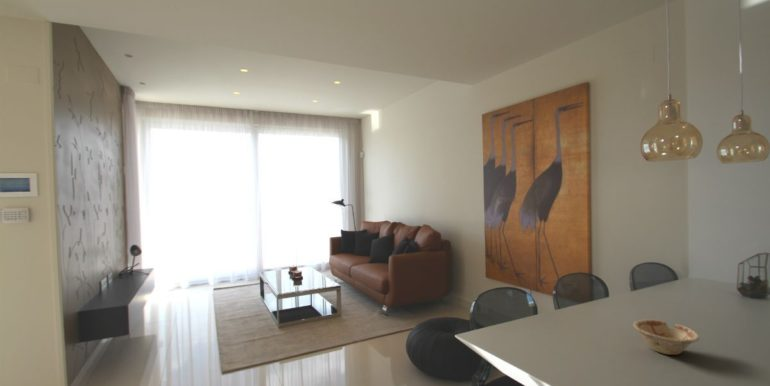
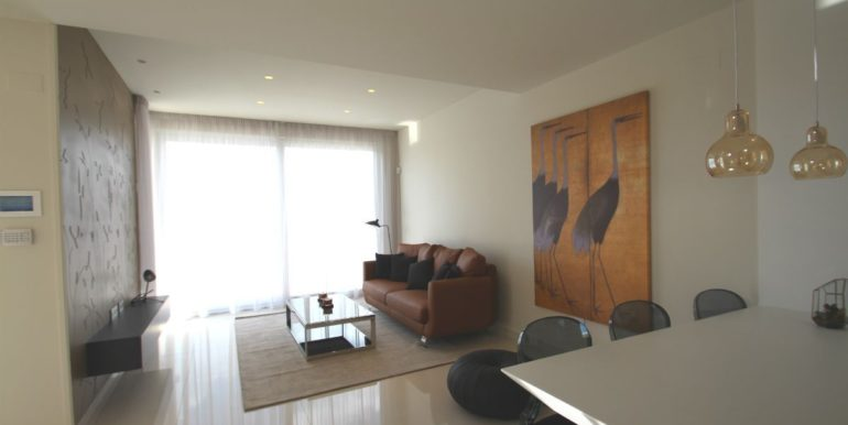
- dish (665, 339)
